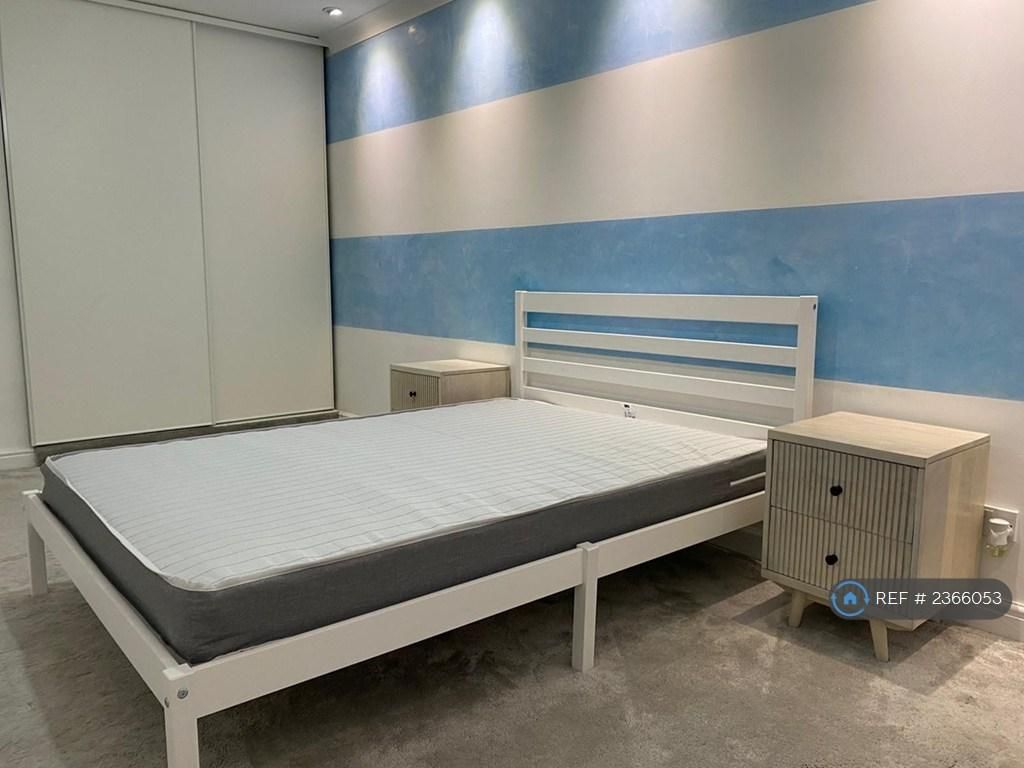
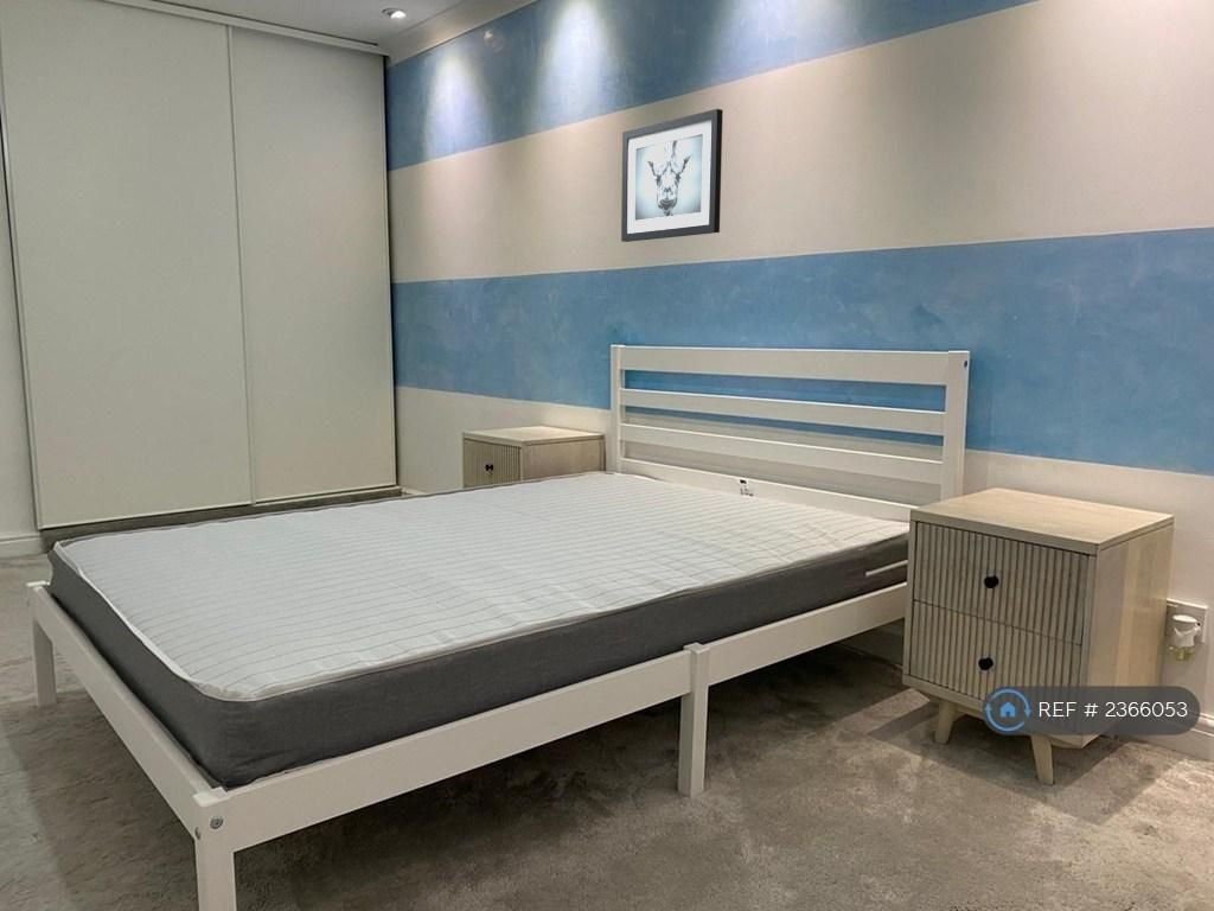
+ wall art (669, 179)
